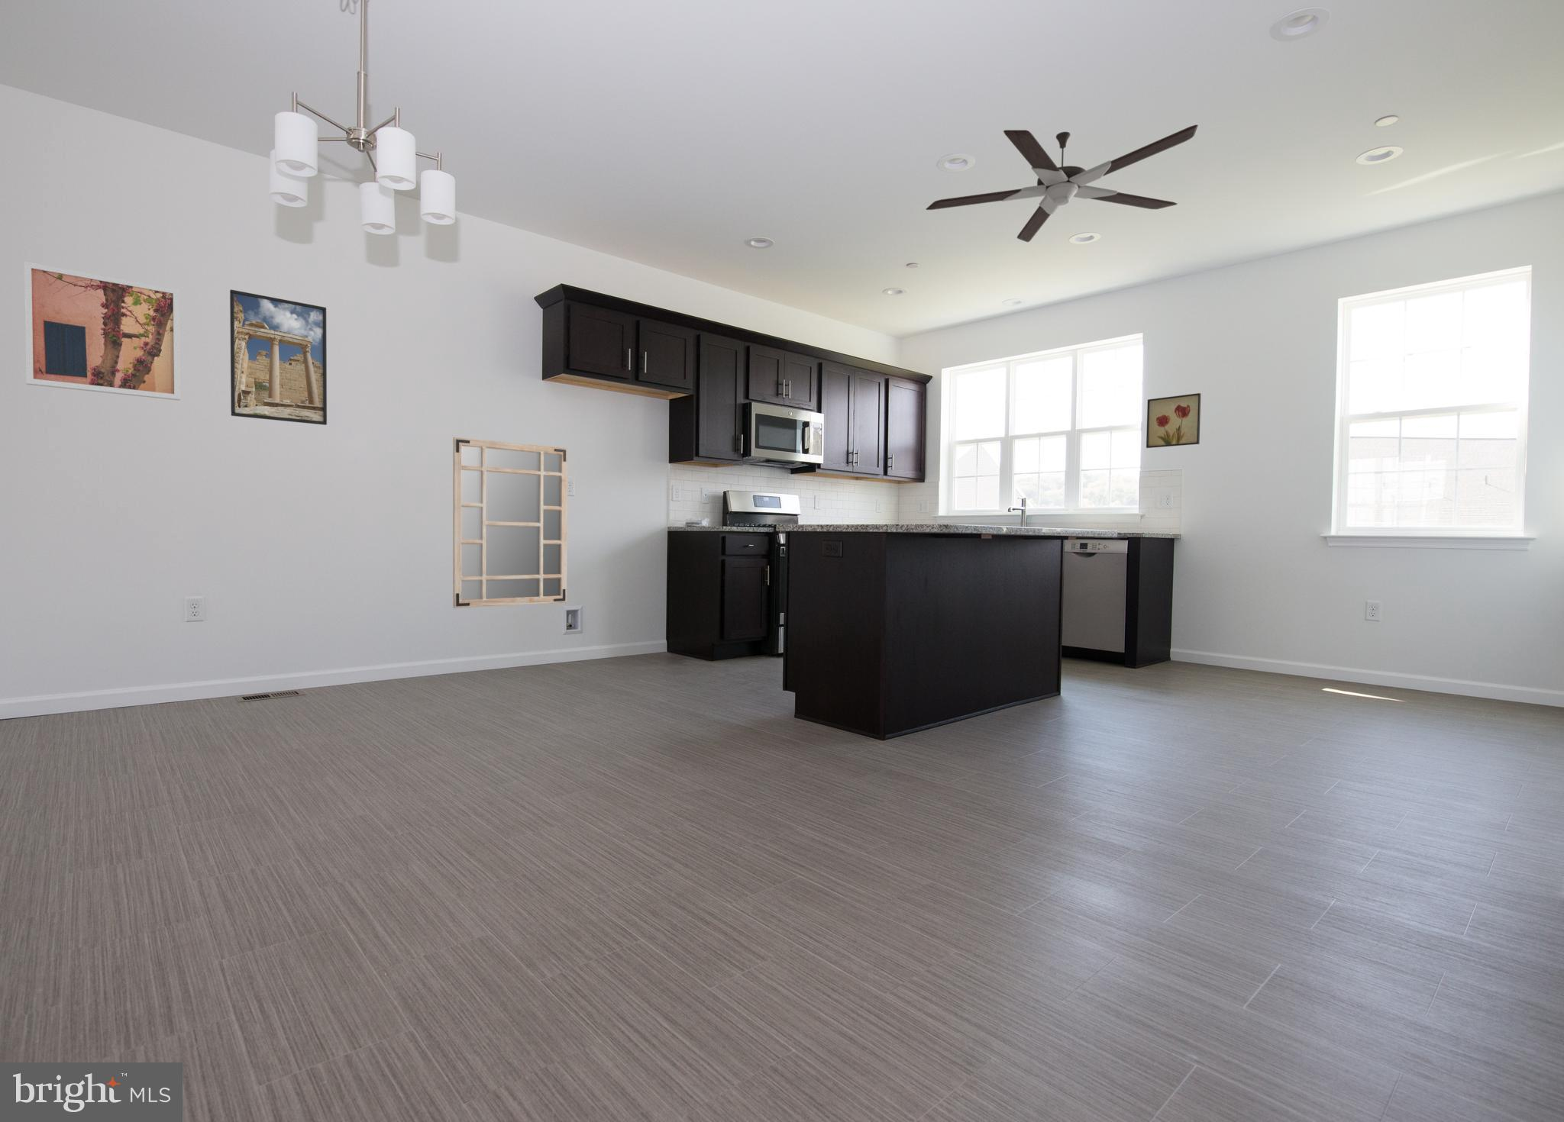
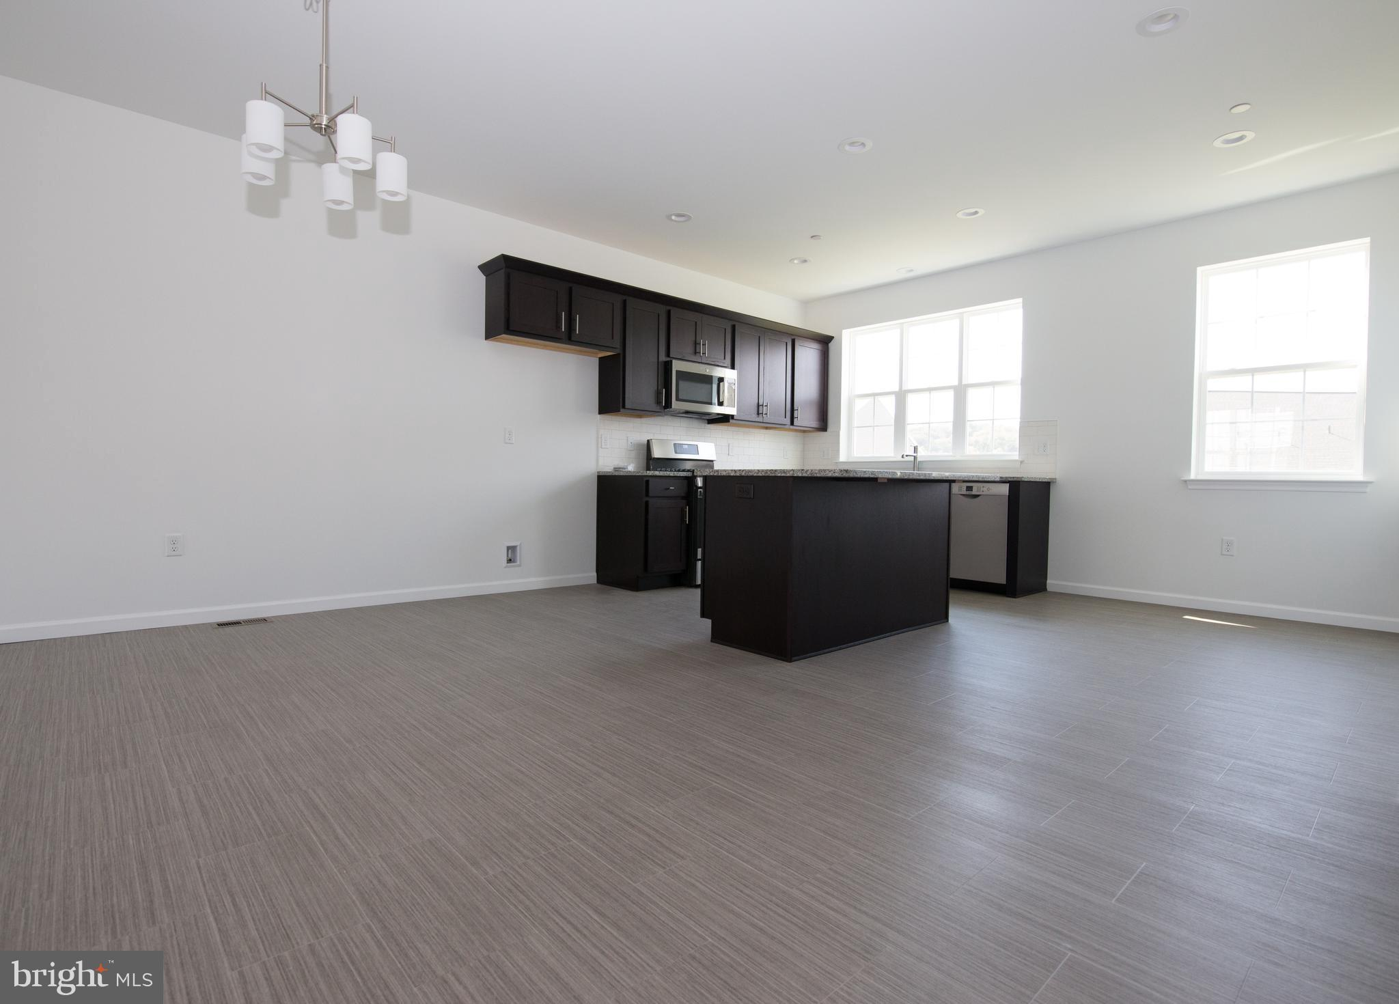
- mirror (512, 523)
- ceiling fan (1050, 171)
- wall art (106, 334)
- wall art (1173, 421)
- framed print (279, 359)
